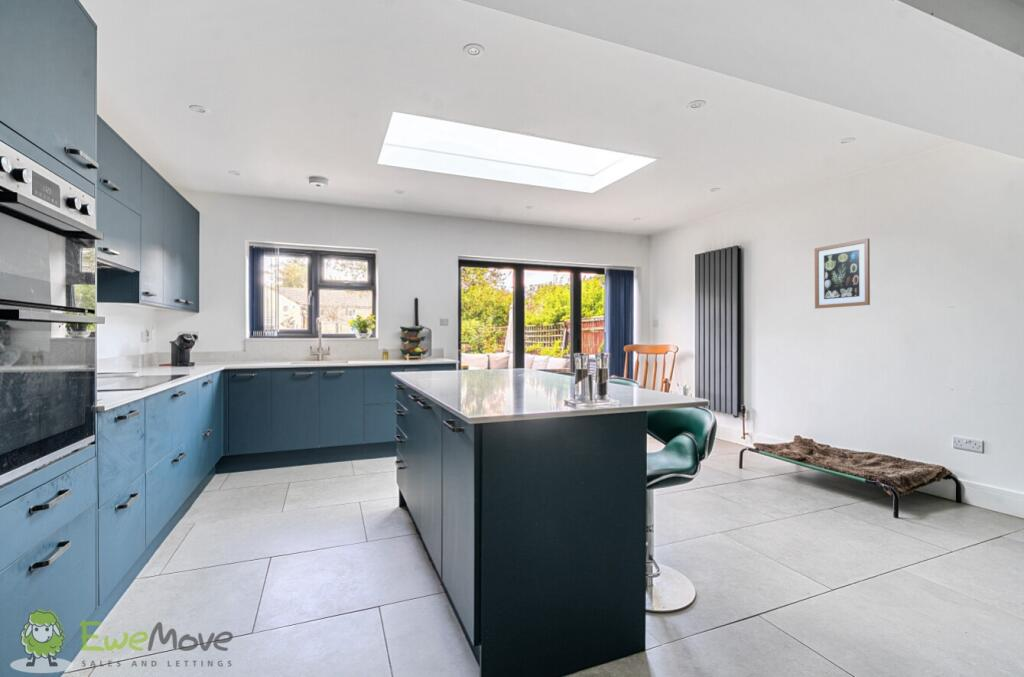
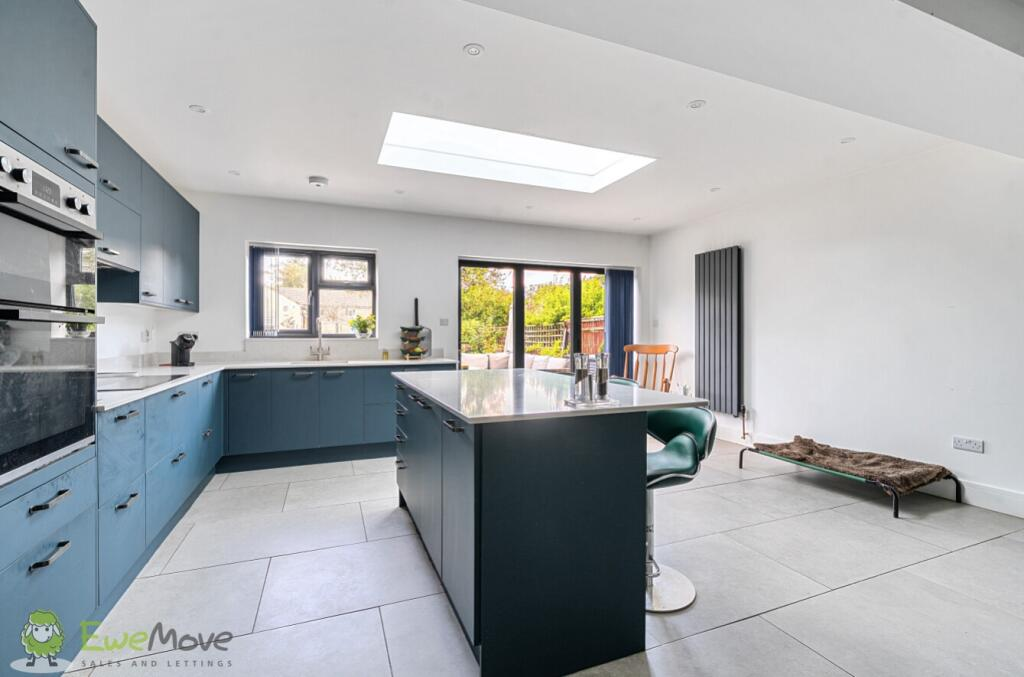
- wall art (840, 275)
